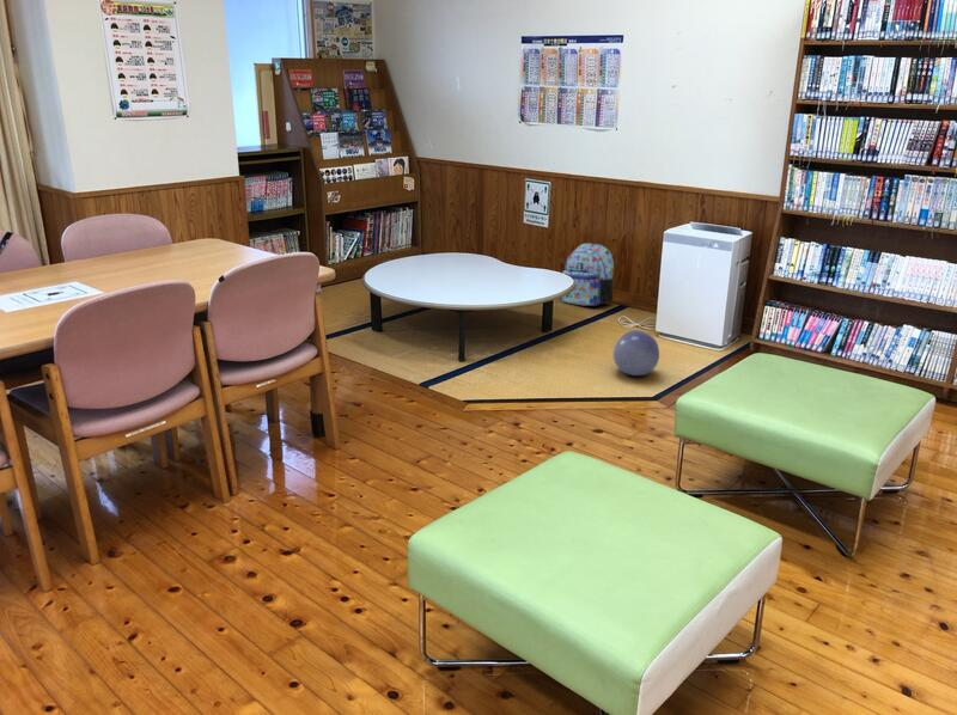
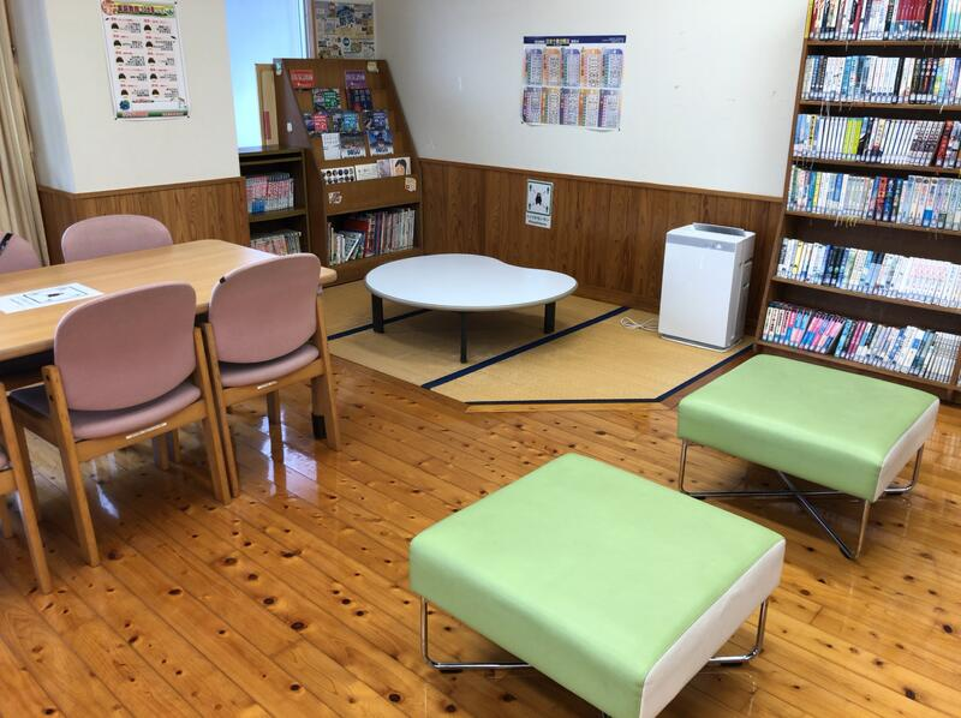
- backpack (586, 274)
- ball (635, 352)
